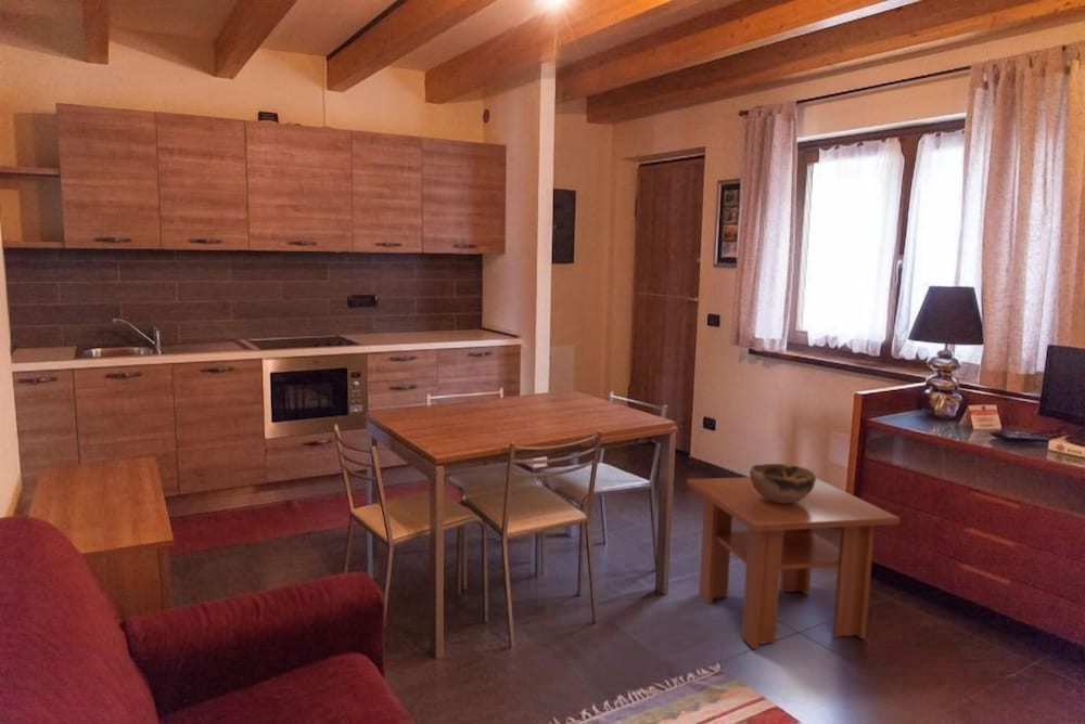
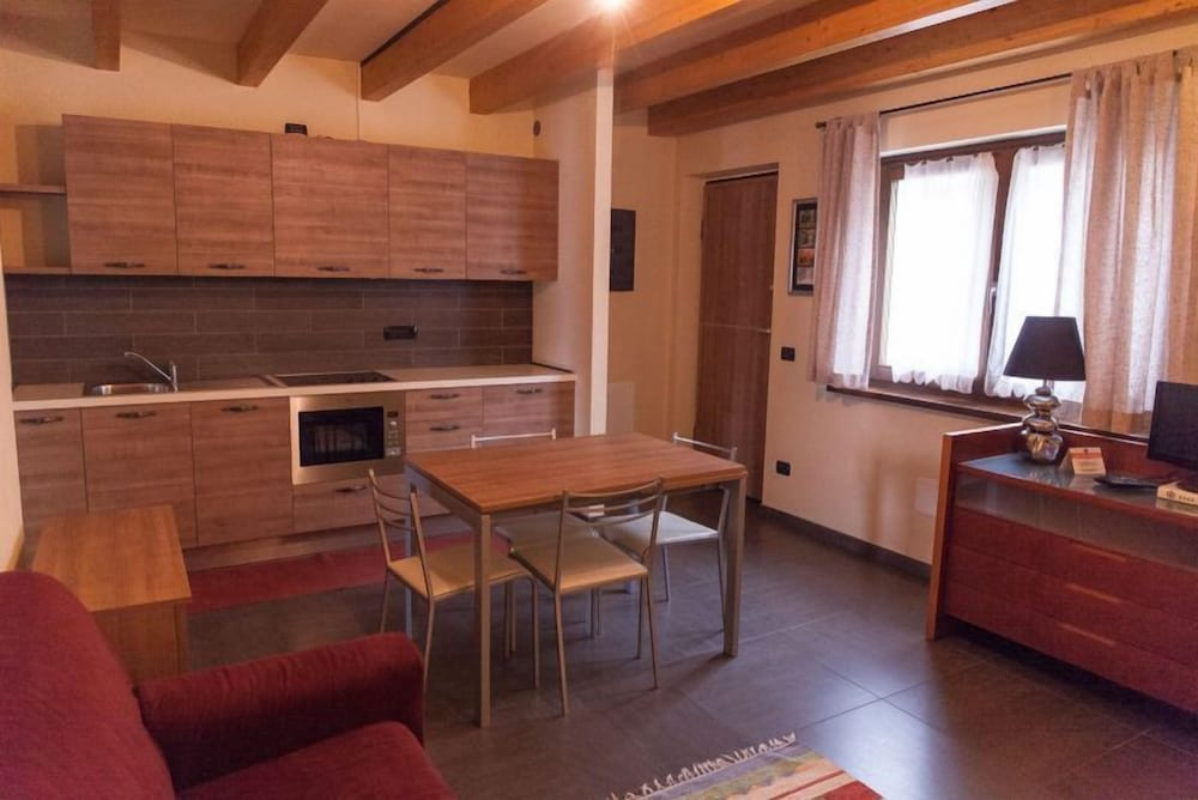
- decorative bowl (781, 484)
- coffee table (781, 556)
